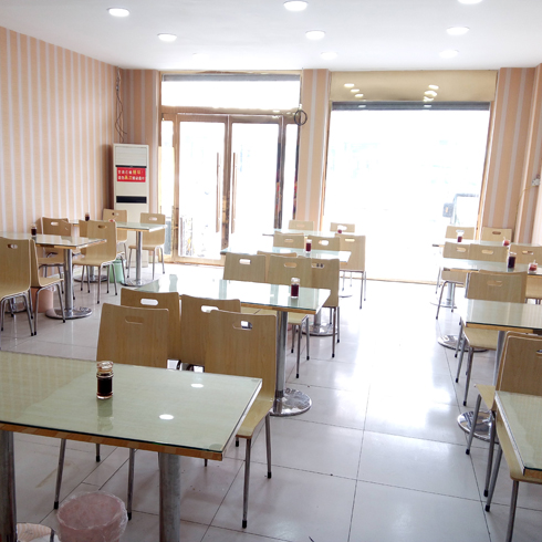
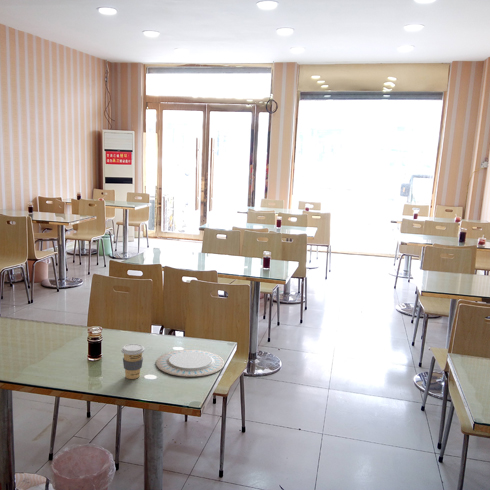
+ coffee cup (132, 361)
+ chinaware (190, 360)
